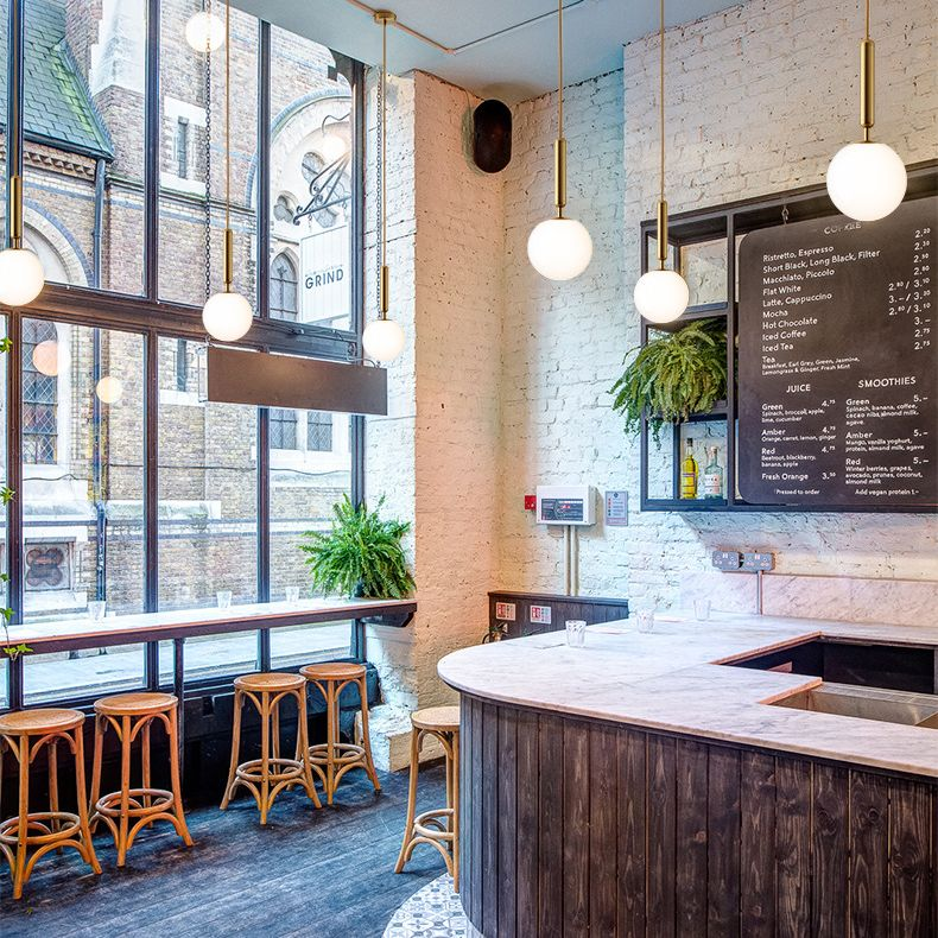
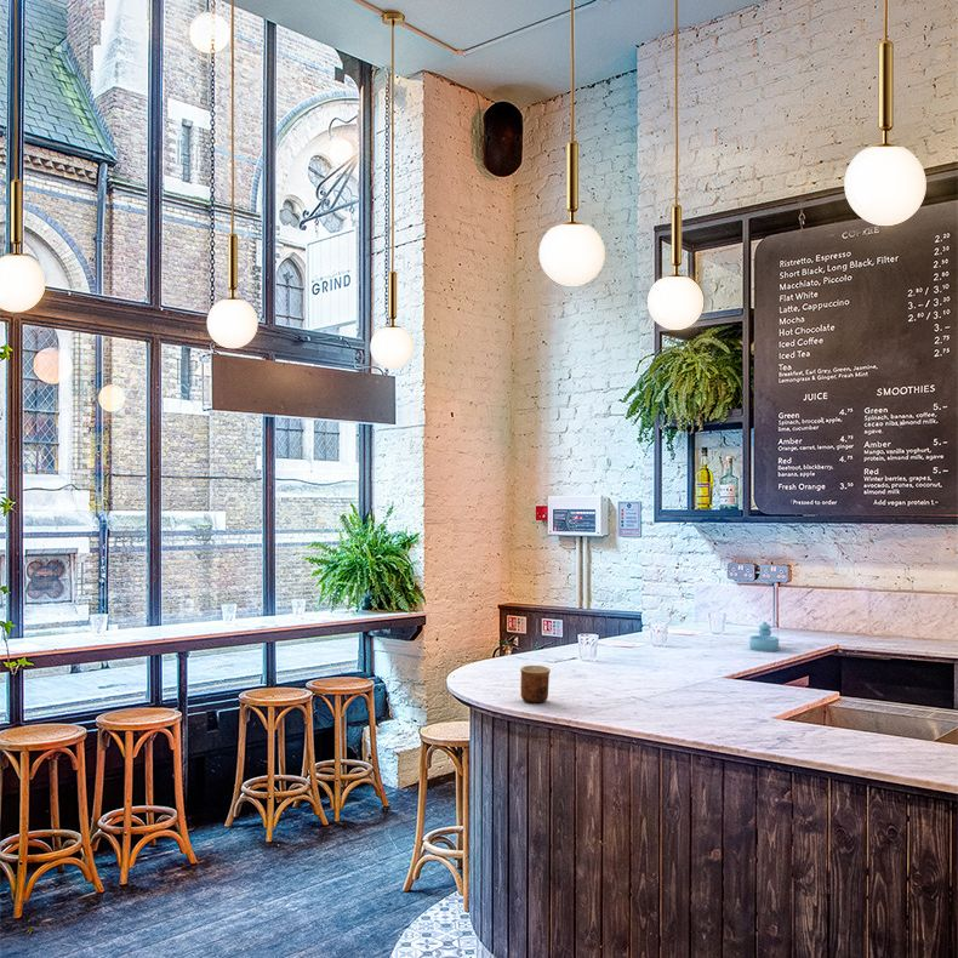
+ cup (535, 684)
+ sugar dispenser (764, 635)
